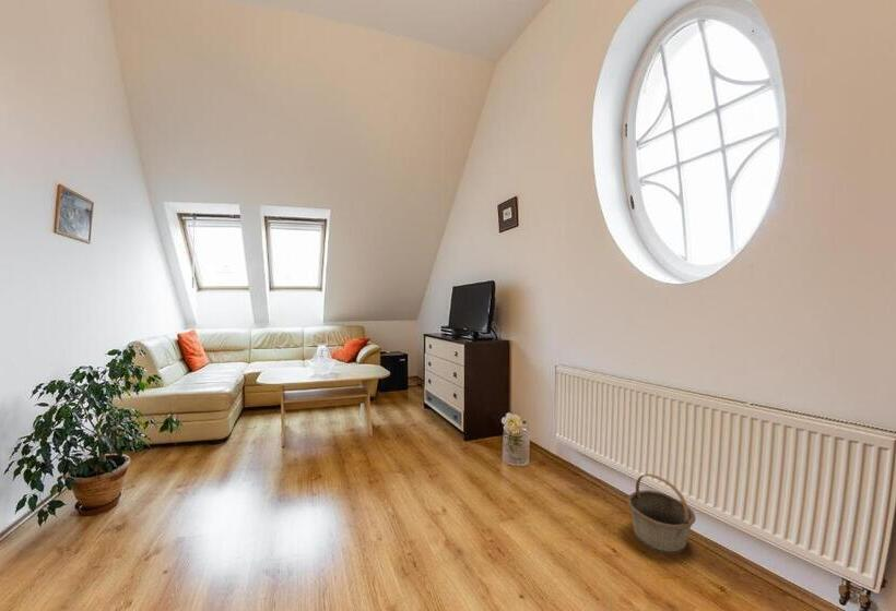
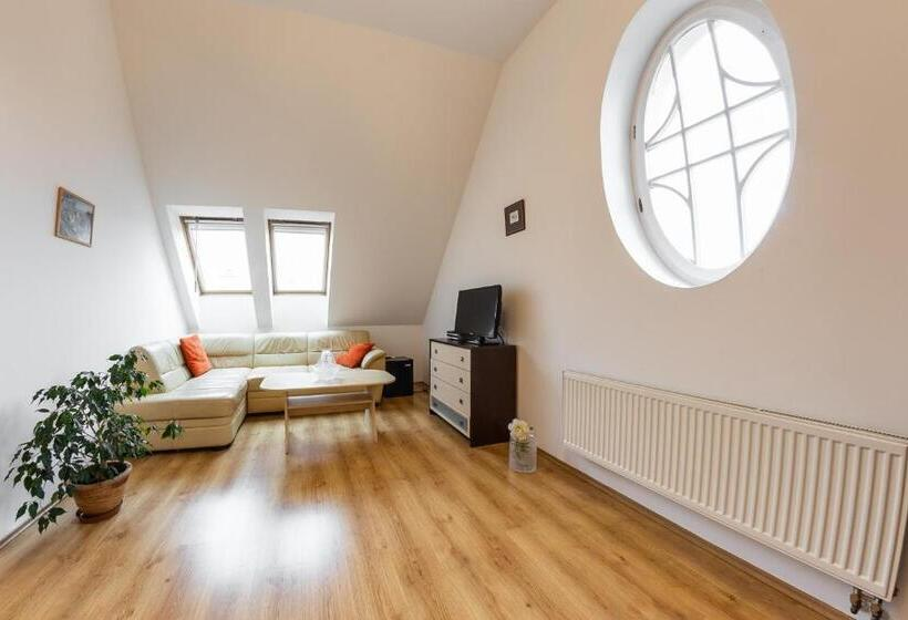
- basket (660, 508)
